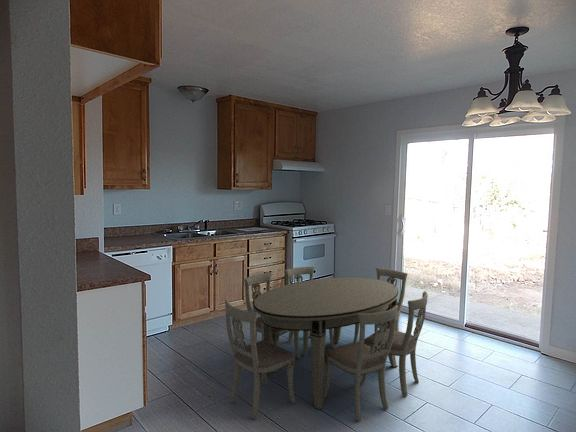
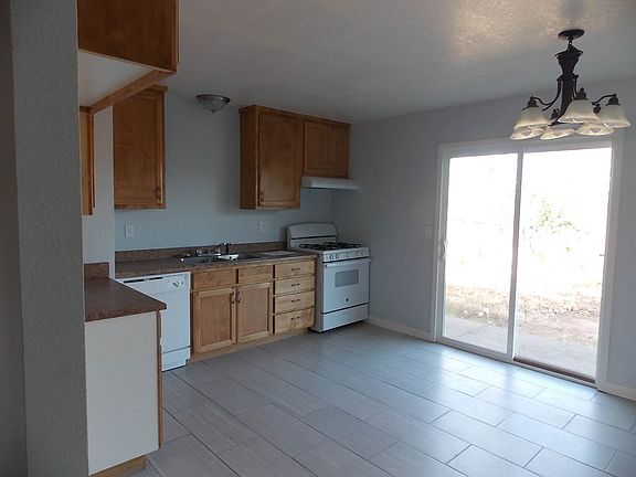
- dining table (329, 327)
